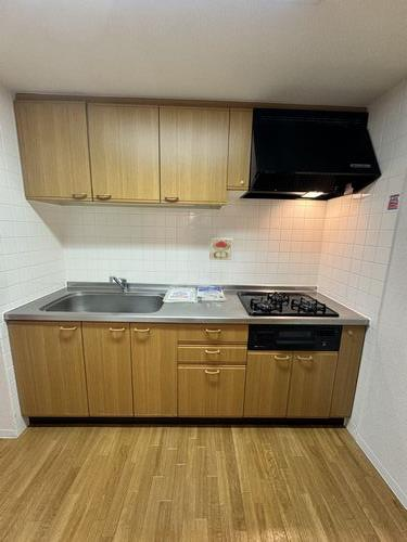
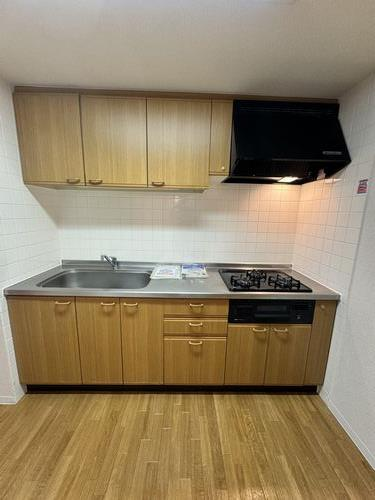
- decorative tile (220, 248)
